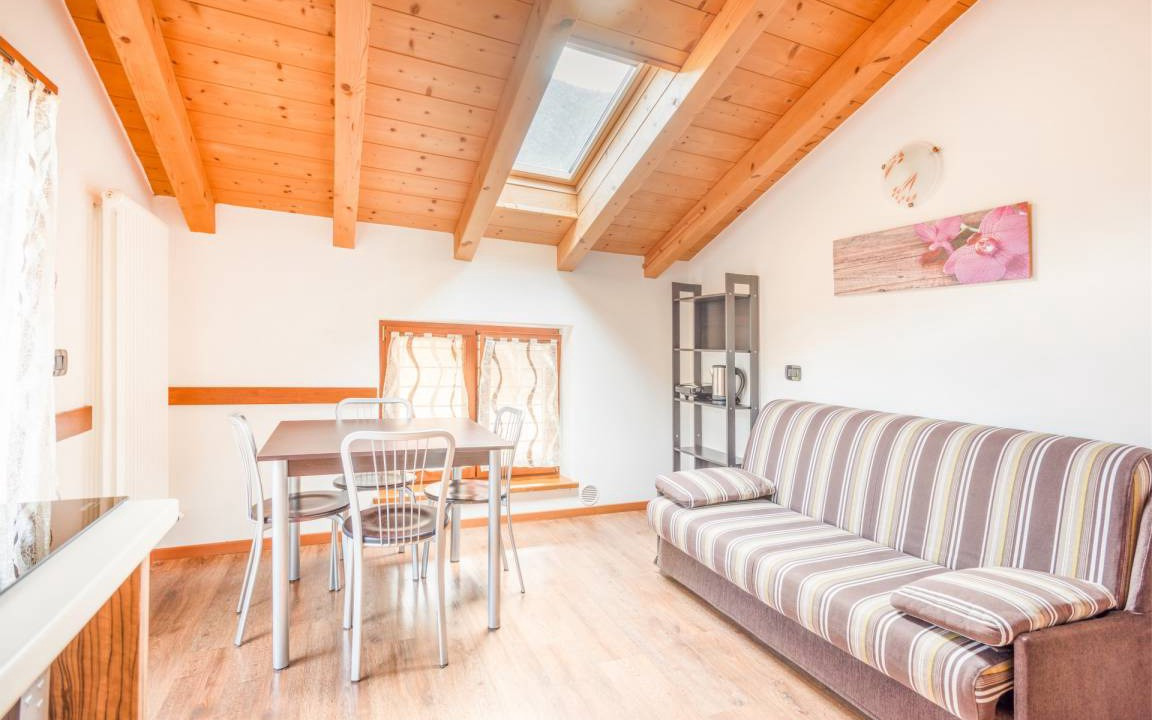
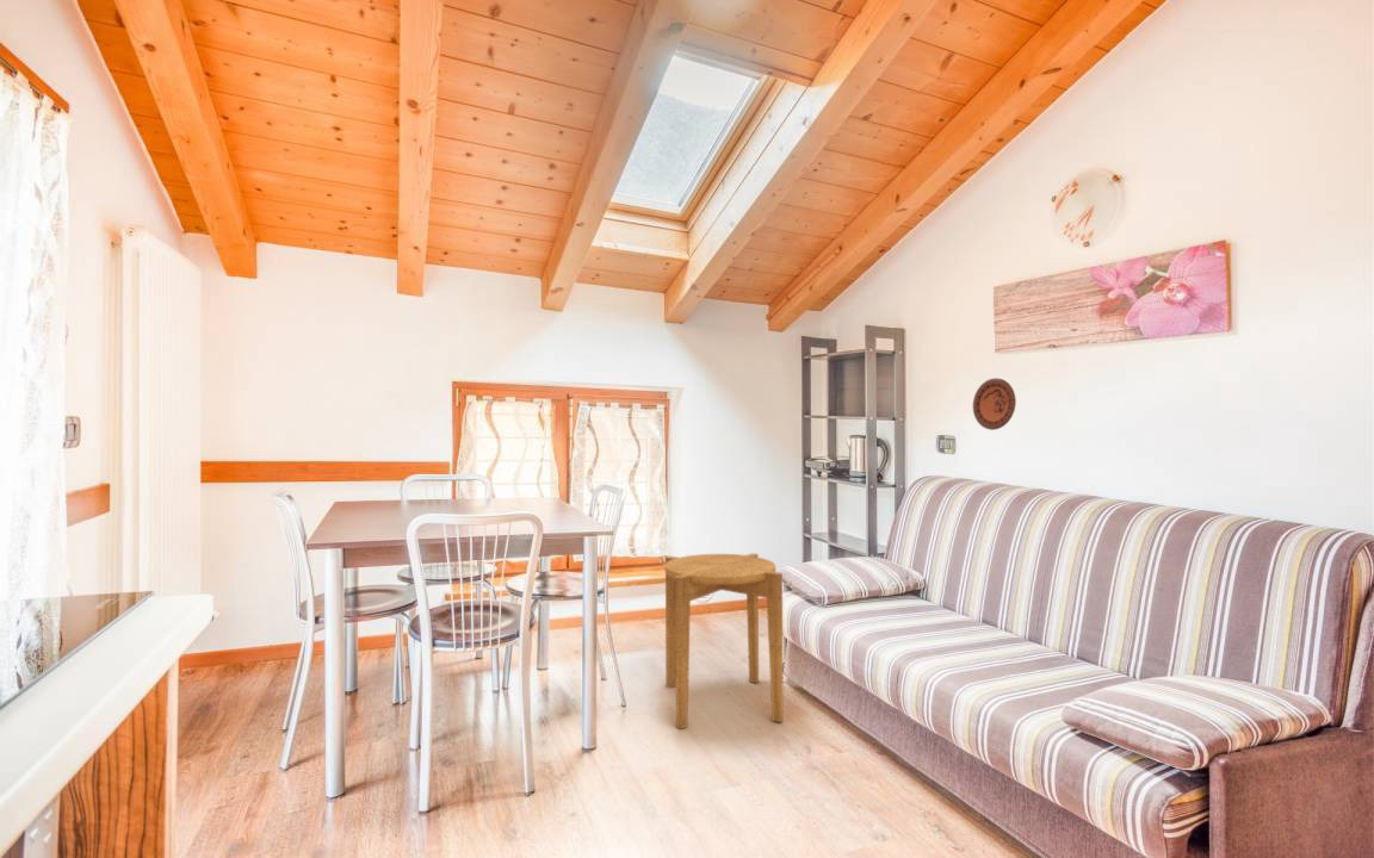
+ side table (748, 633)
+ decorative plate (994, 404)
